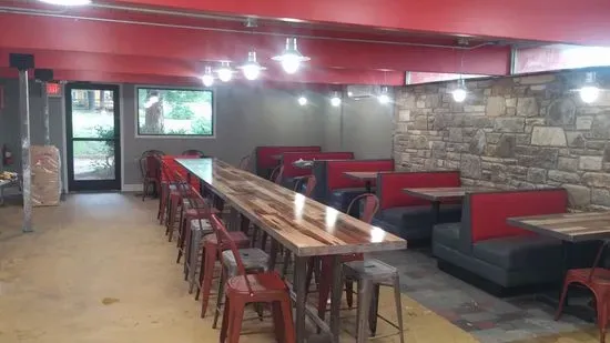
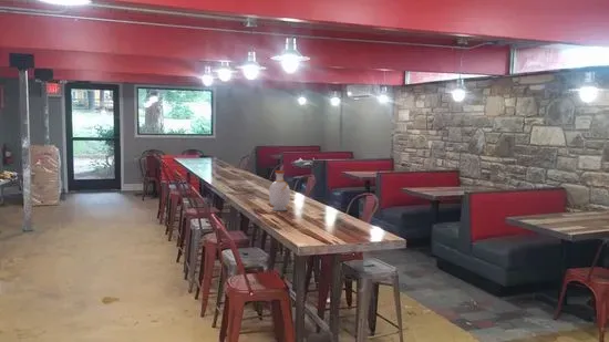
+ bottle (279, 189)
